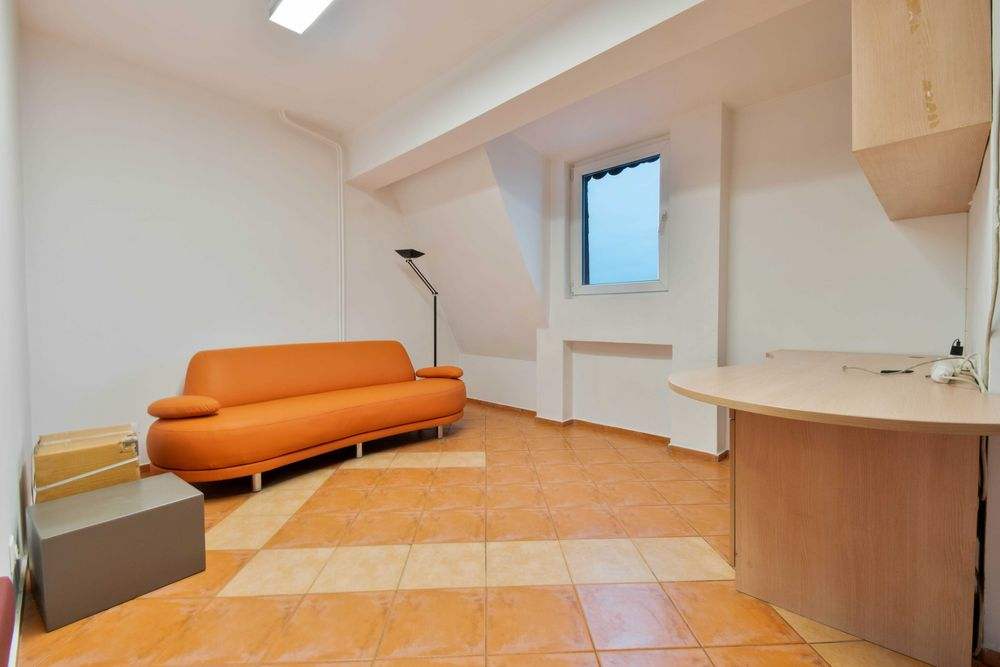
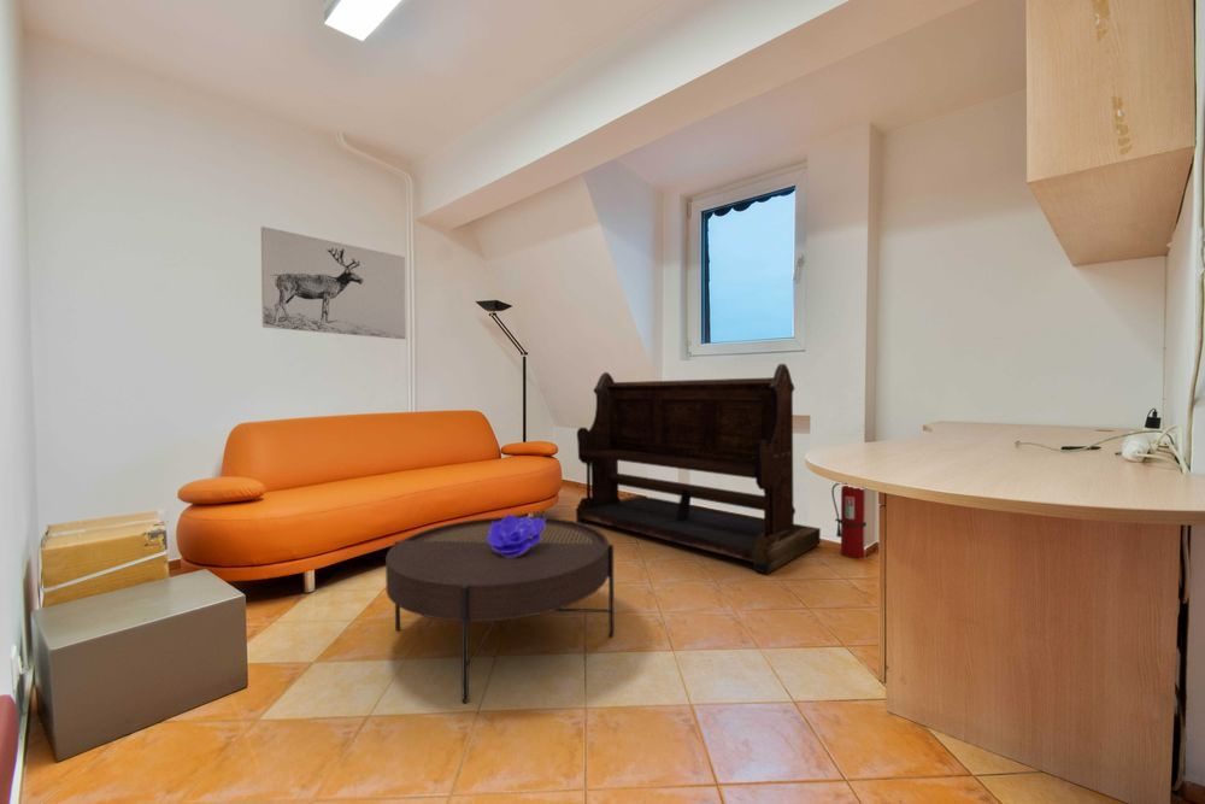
+ coffee table (502, 587)
+ bench (687, 451)
+ fire extinguisher (850, 512)
+ decorative bowl (513, 533)
+ wall art (340, 288)
